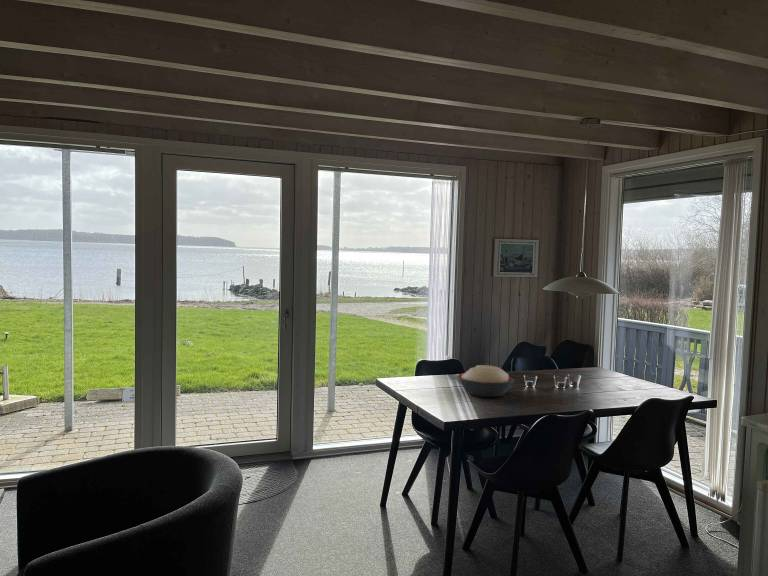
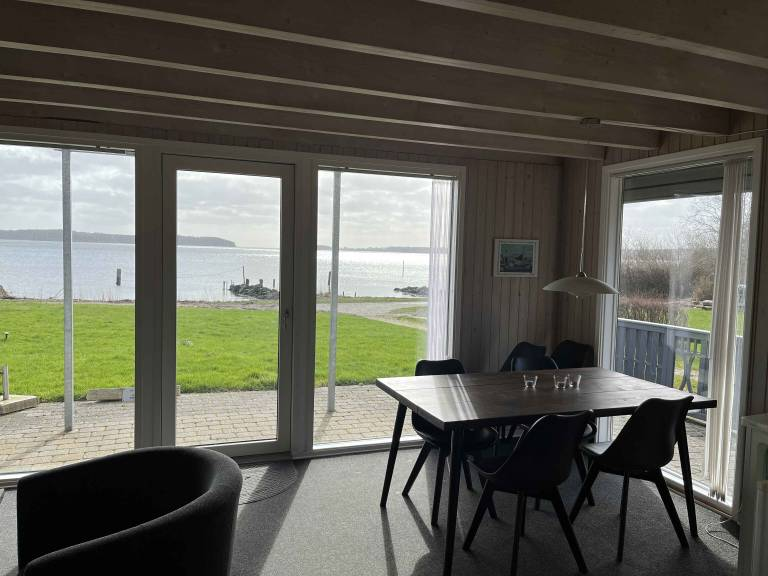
- decorative bowl (485, 379)
